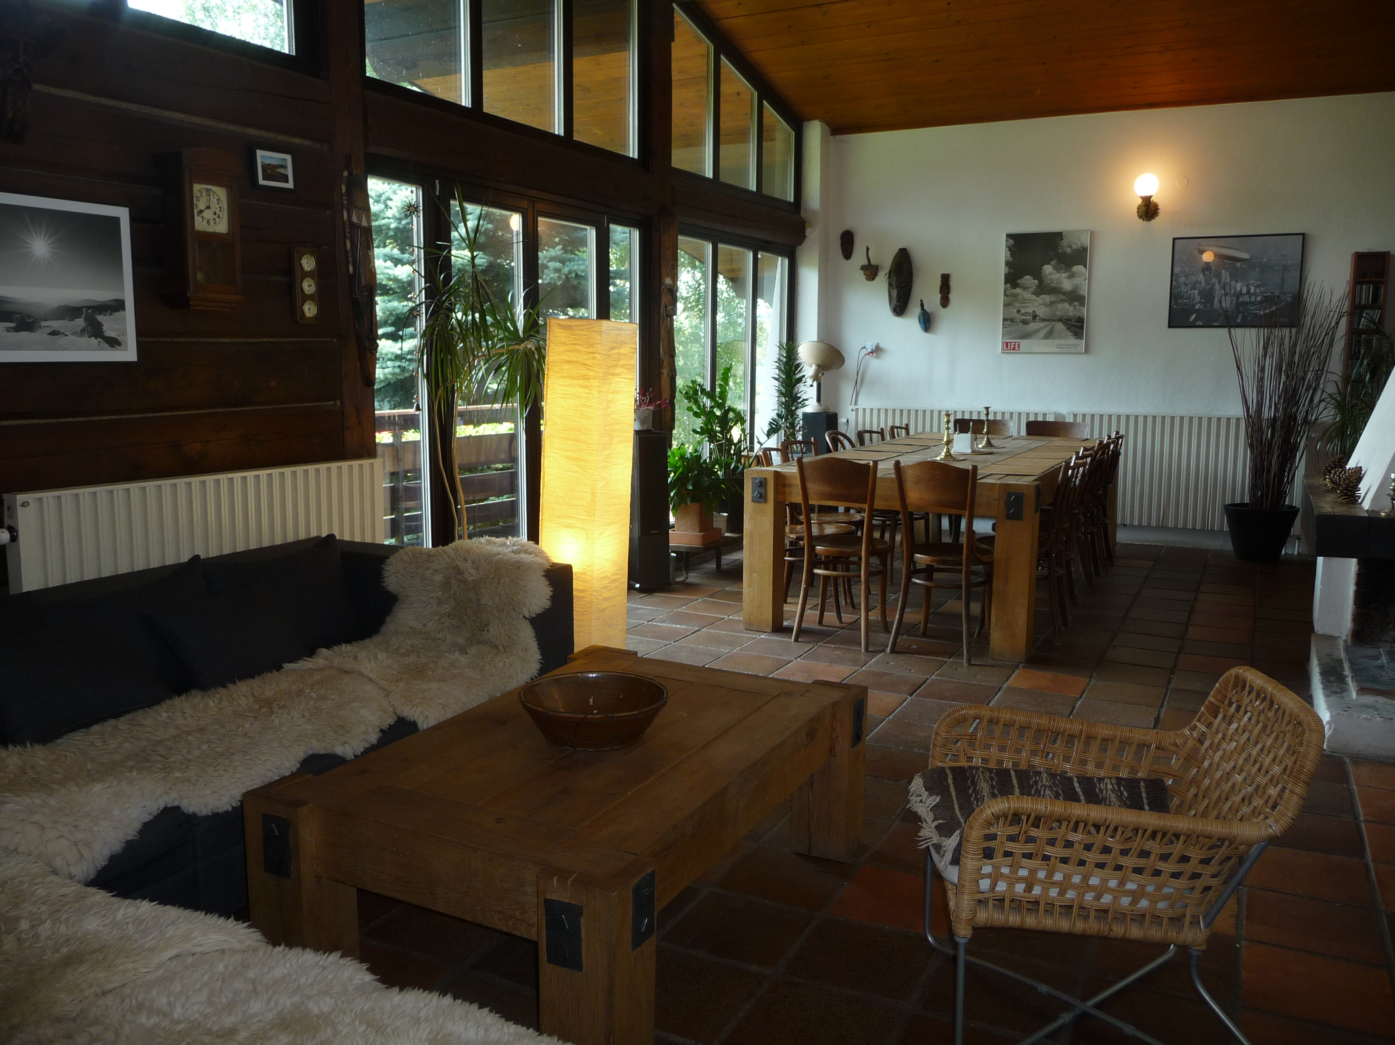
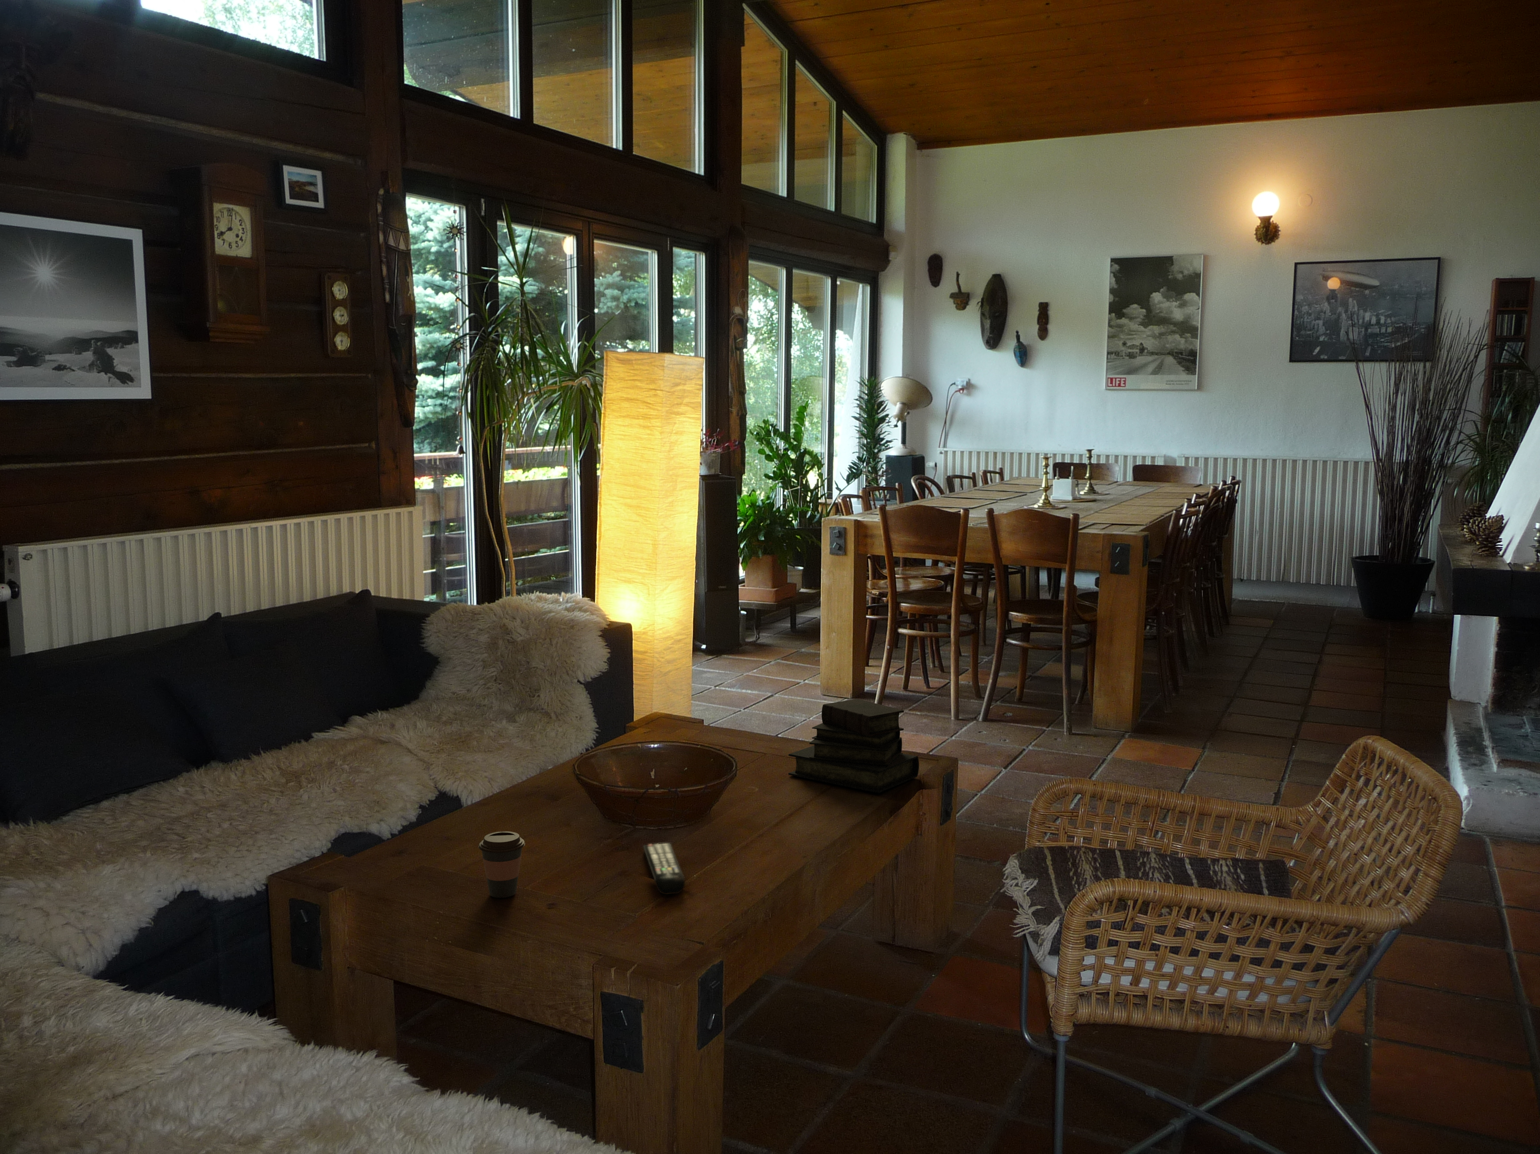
+ coffee cup (502, 865)
+ diary (852, 742)
+ remote control (663, 865)
